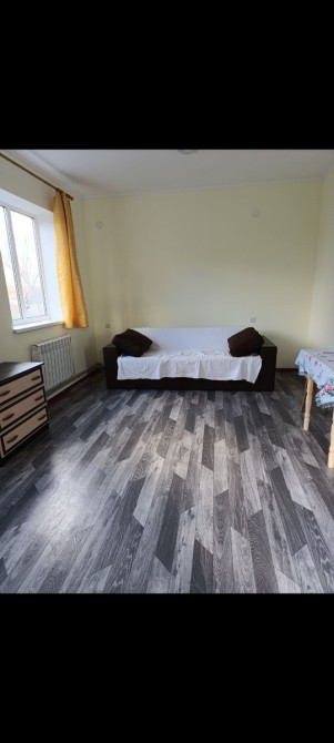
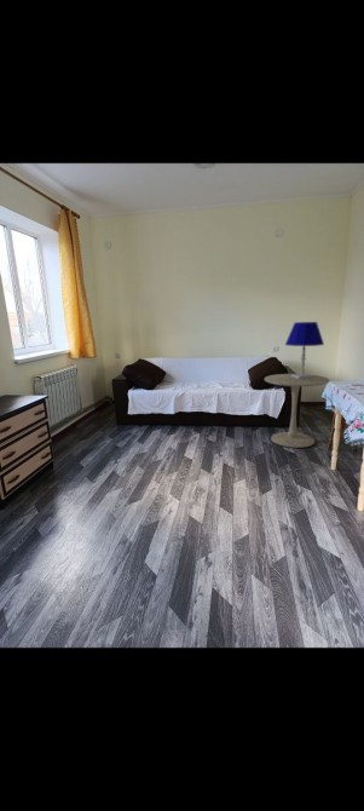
+ side table (294, 409)
+ table lamp (304, 350)
